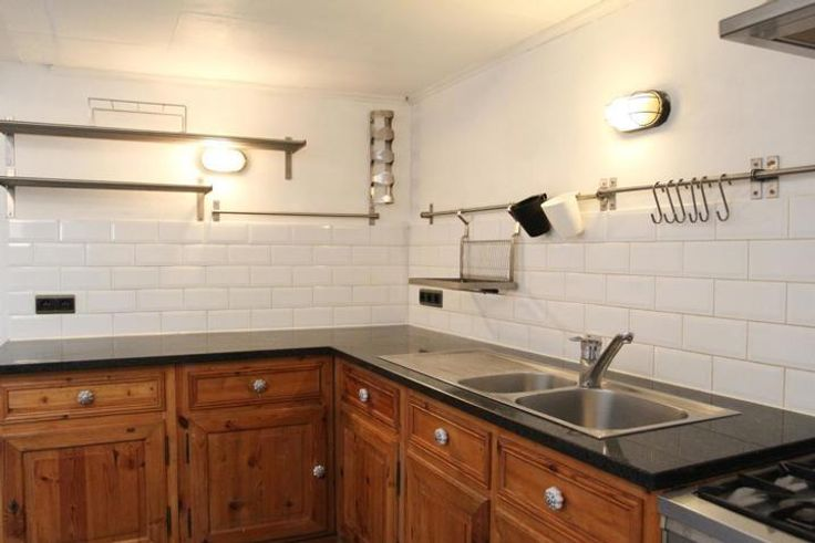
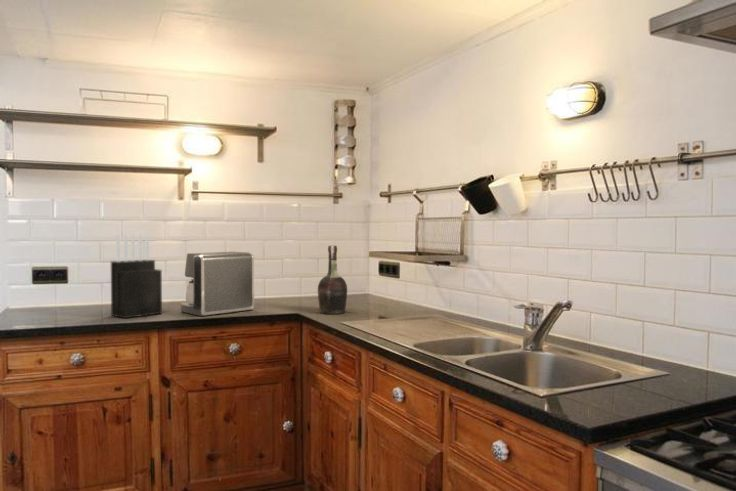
+ cognac bottle (332, 278)
+ coffee maker (217, 282)
+ knife block (138, 274)
